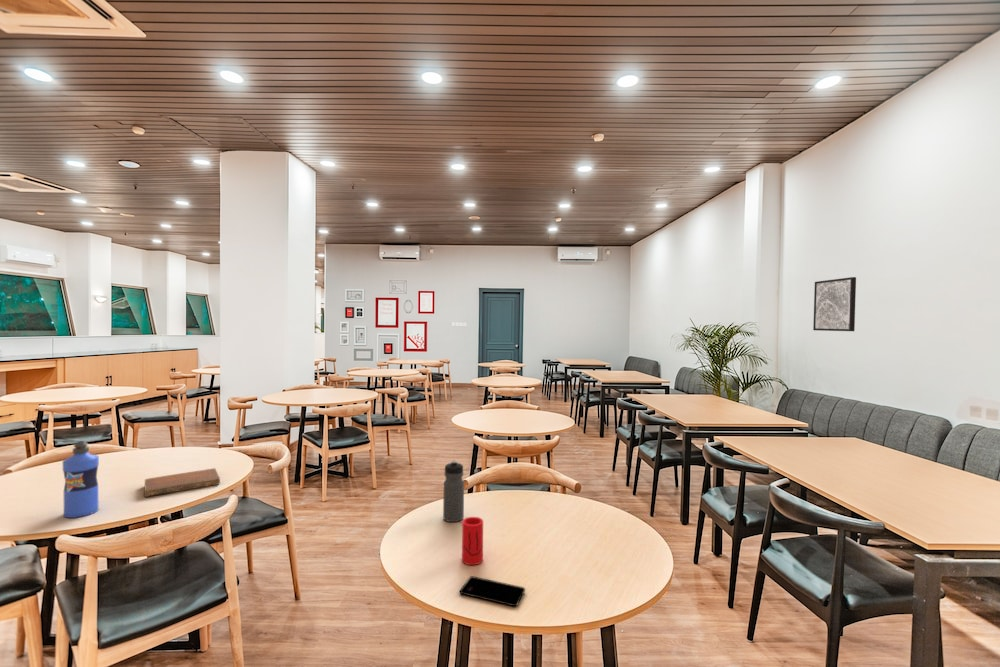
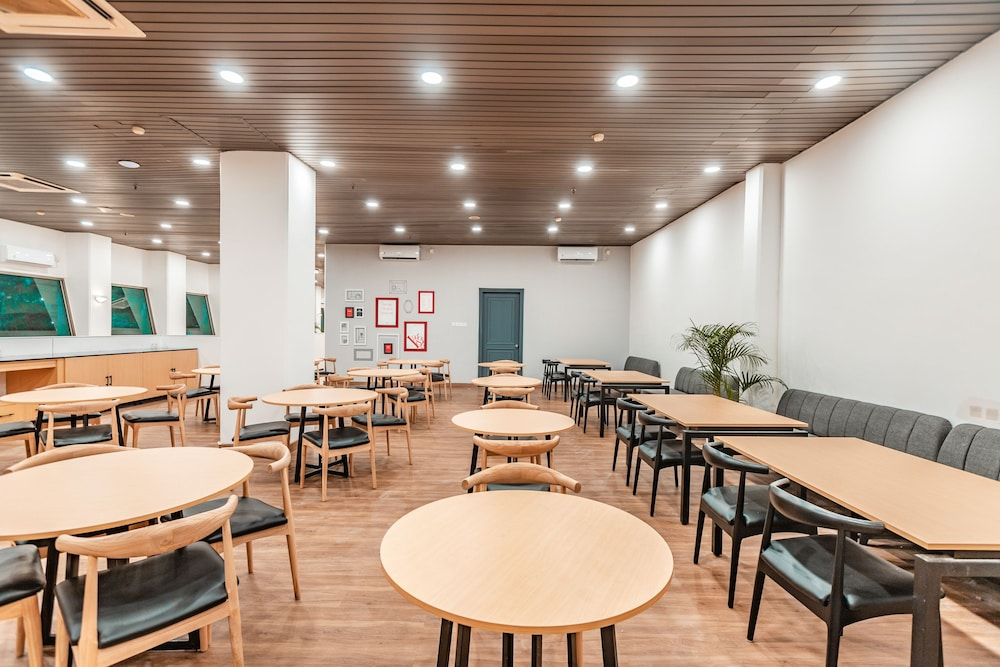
- cup (472, 540)
- smartphone (492, 590)
- water bottle (81, 477)
- notebook (182, 481)
- water bottle (453, 489)
- wall art (833, 305)
